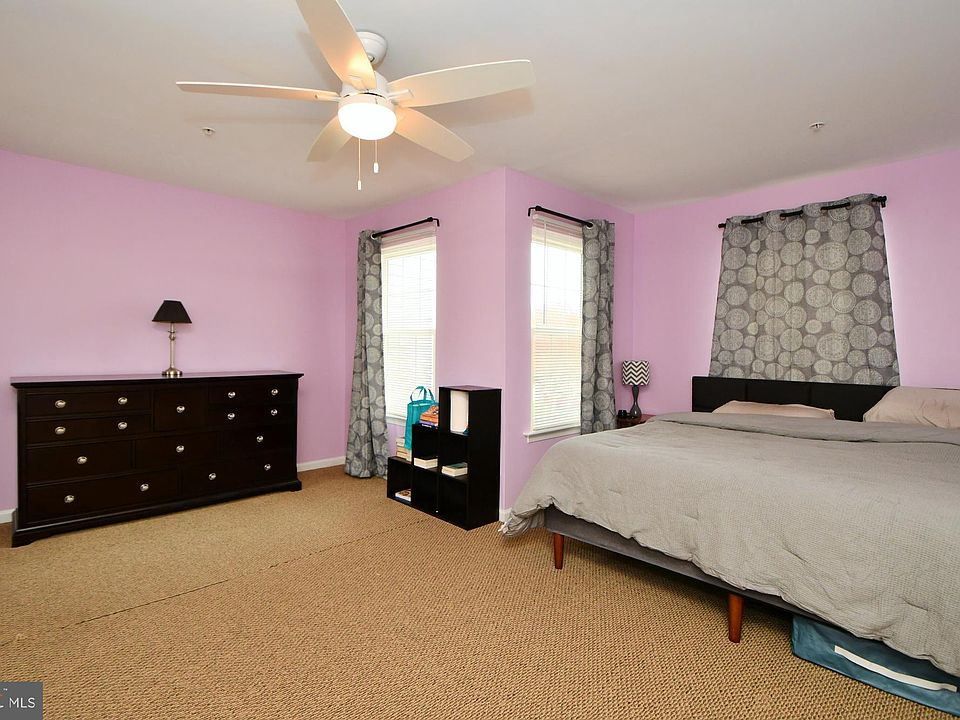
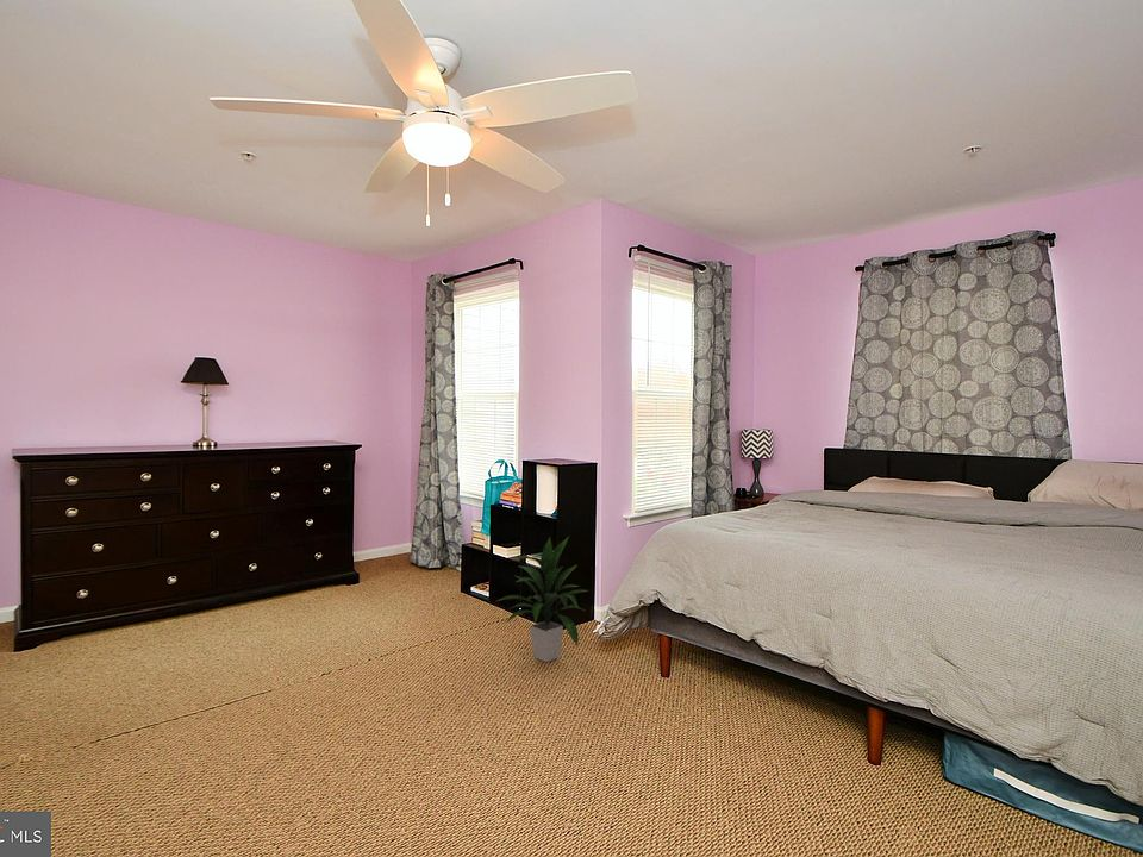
+ indoor plant (546, 599)
